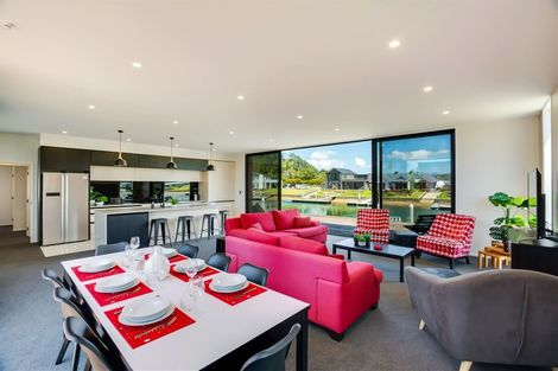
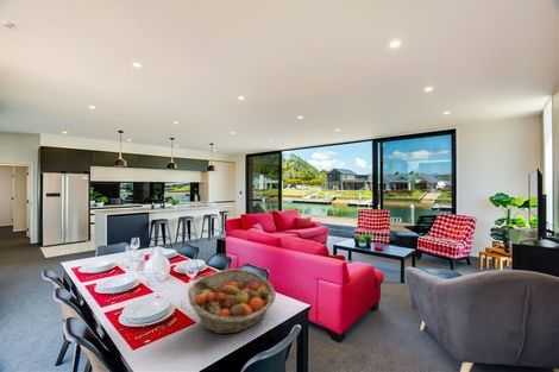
+ fruit basket (233, 297)
